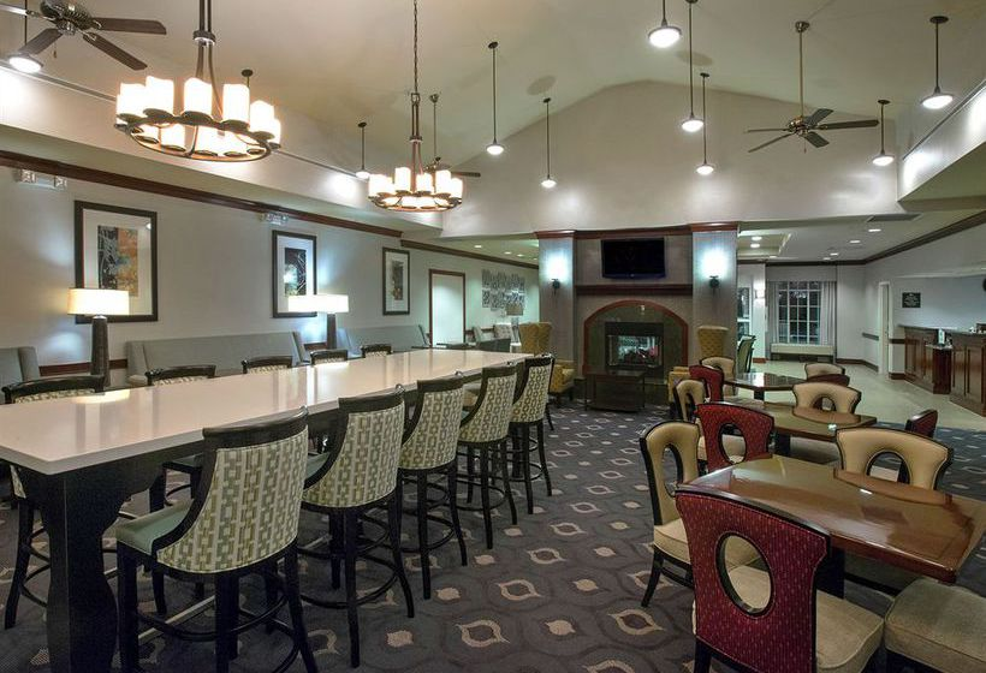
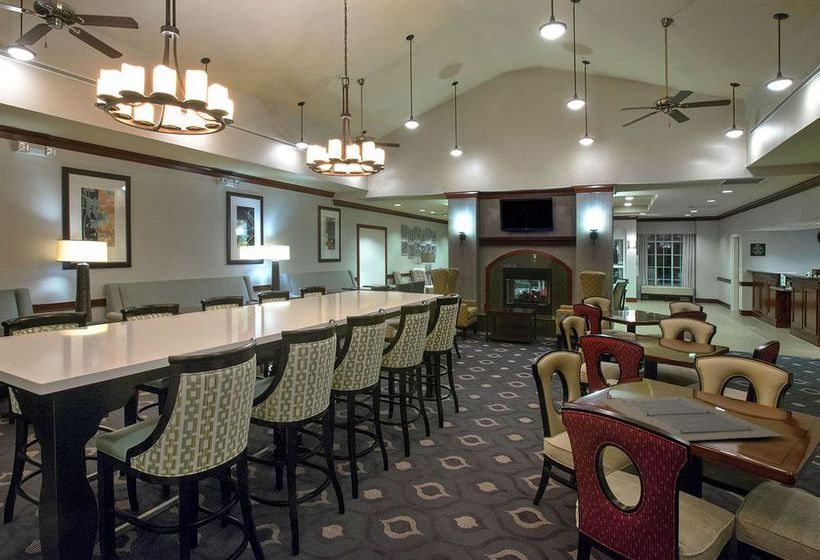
+ memorial plaque (678, 414)
